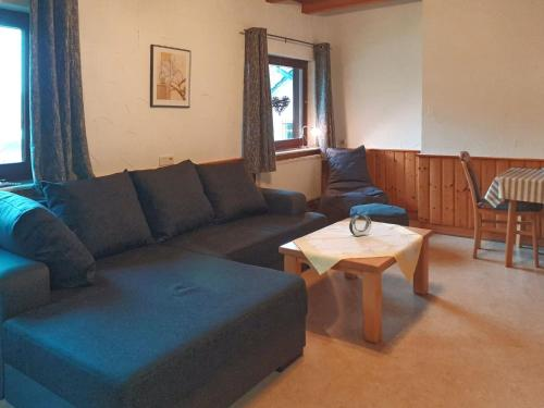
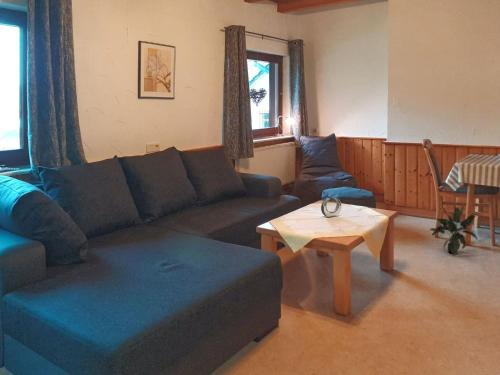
+ potted plant (452, 227)
